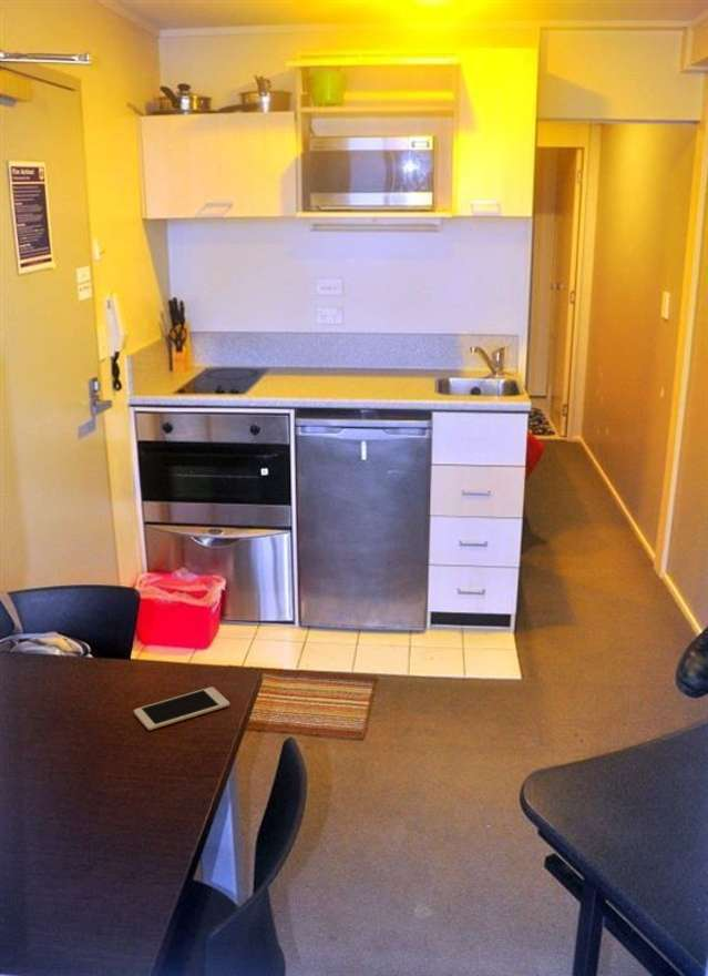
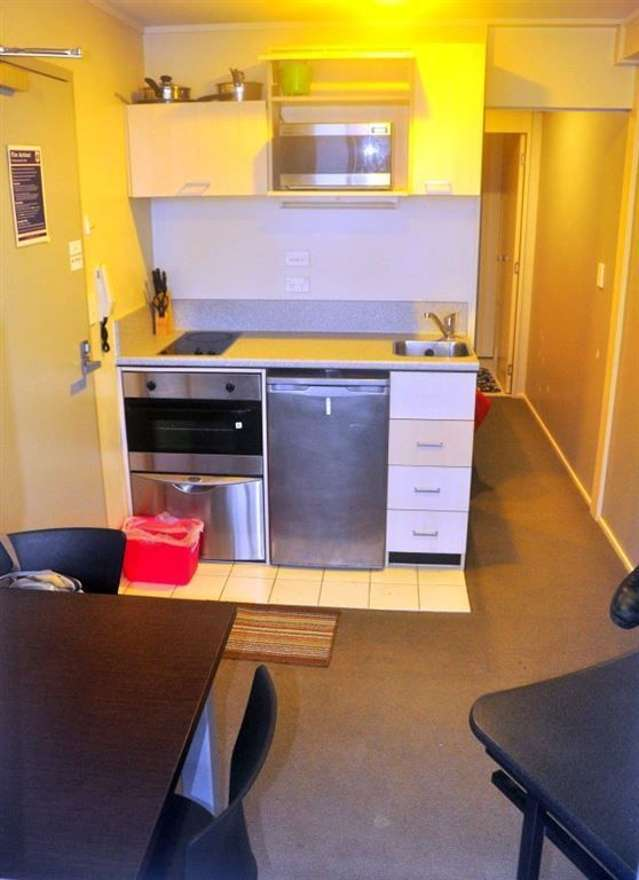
- cell phone (182, 708)
